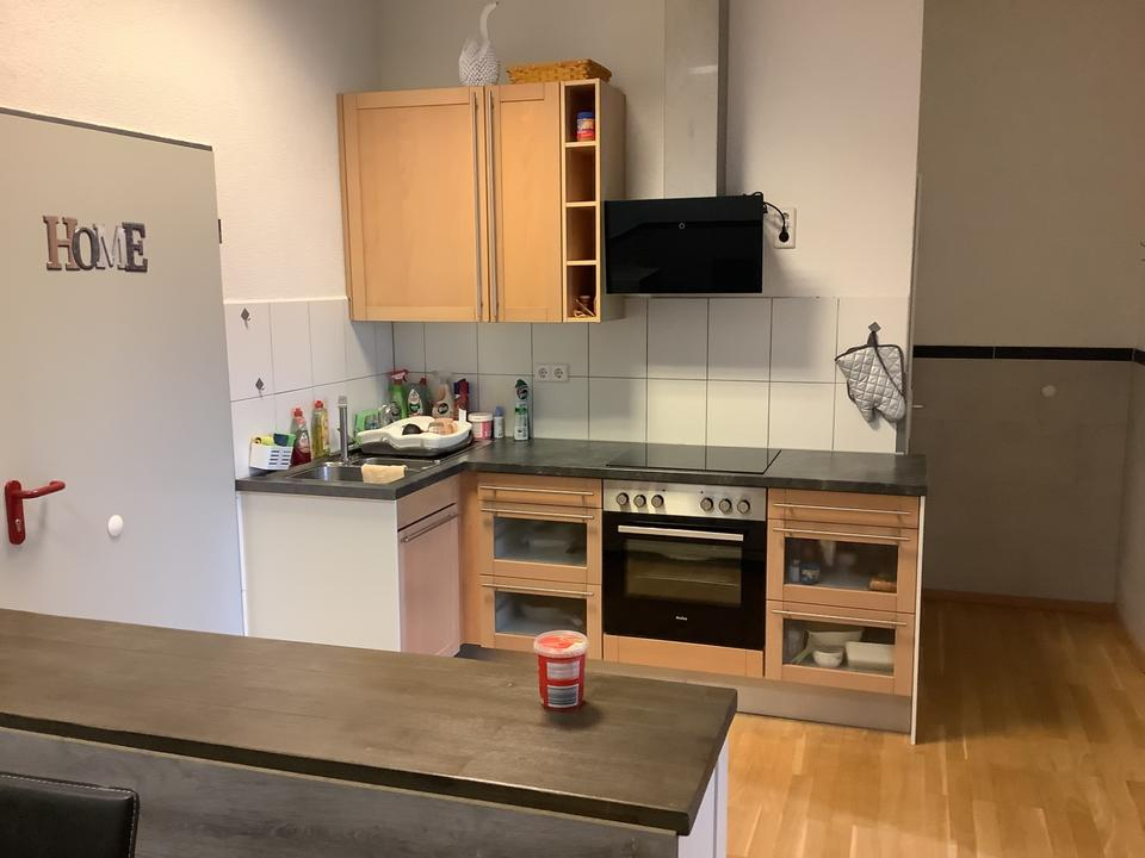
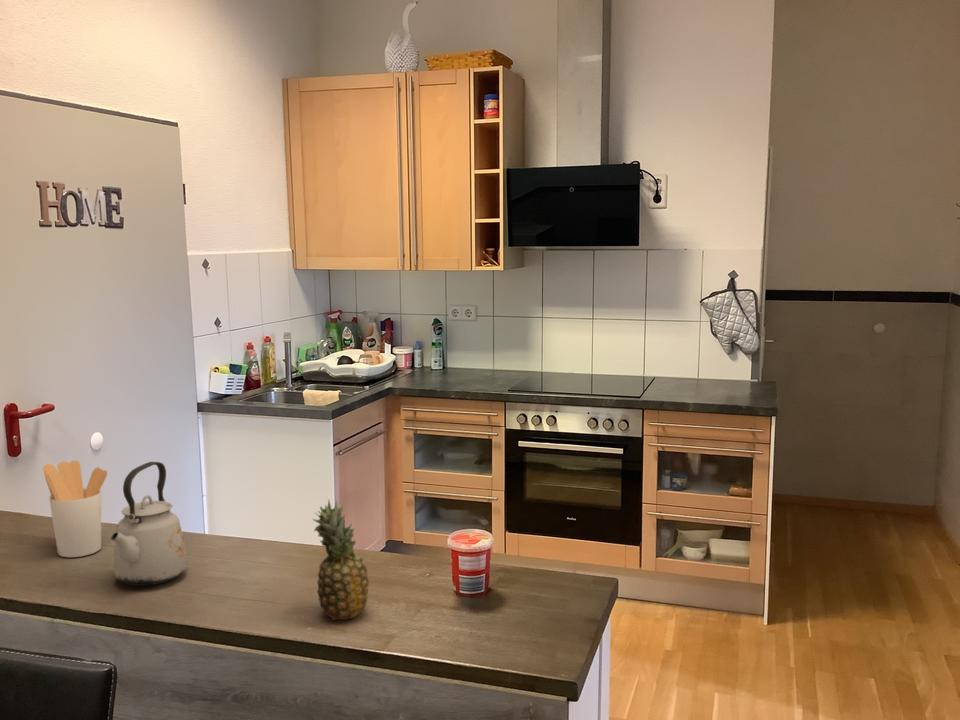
+ kettle (140, 526)
+ utensil holder (72, 505)
+ fruit (340, 557)
